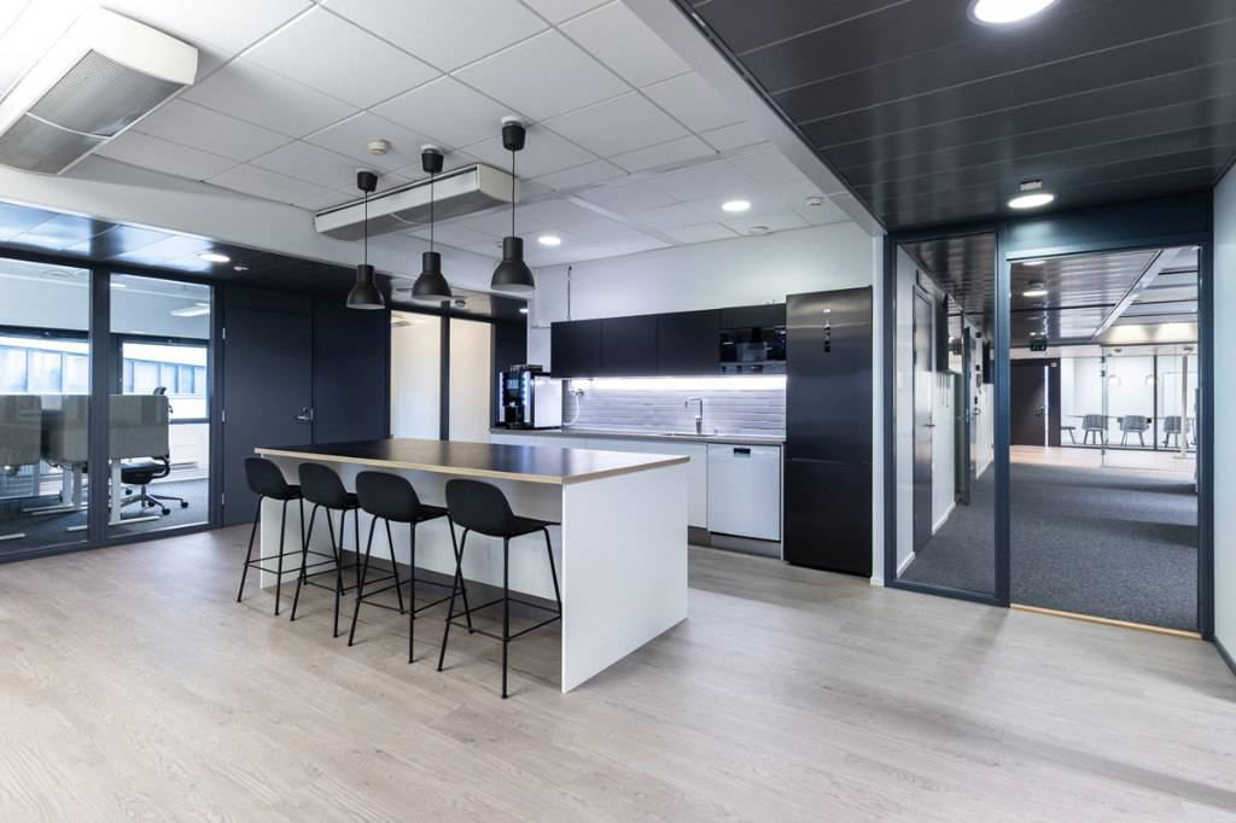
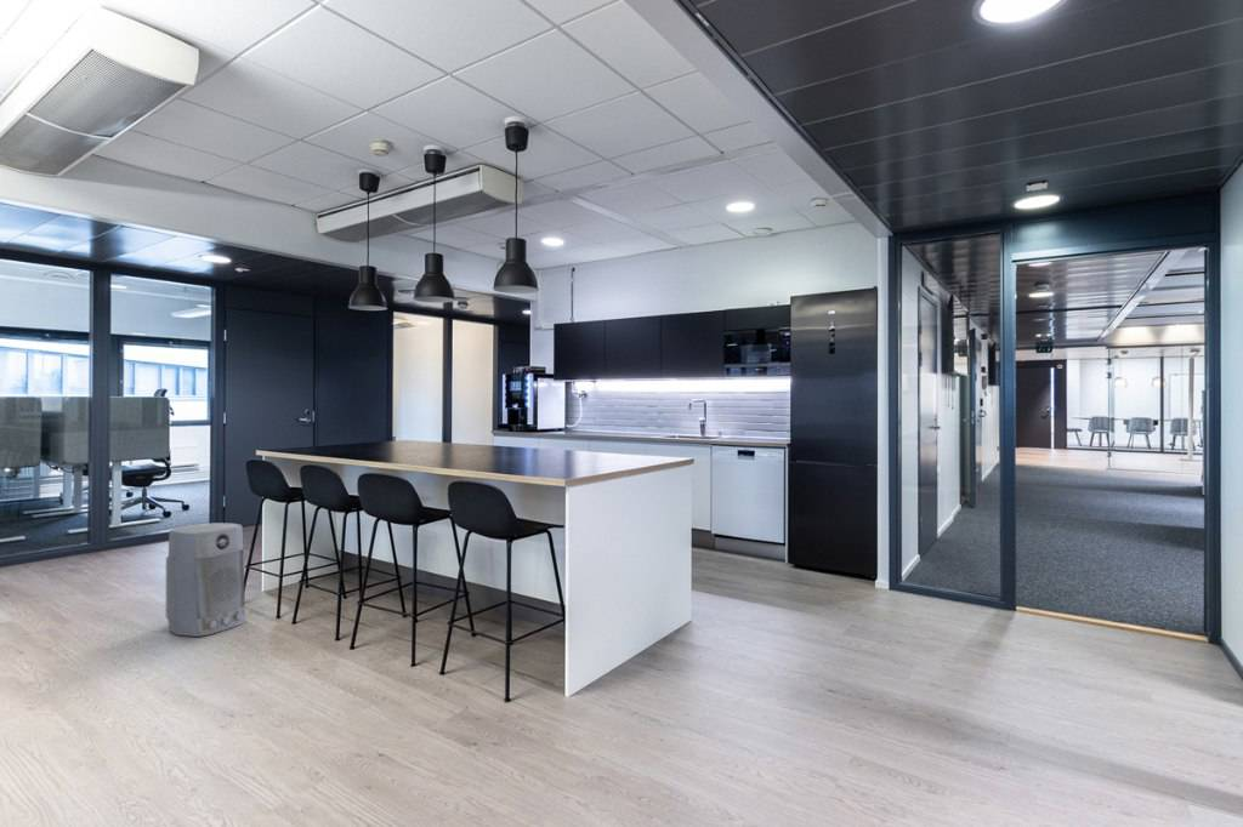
+ air purifier (204, 576)
